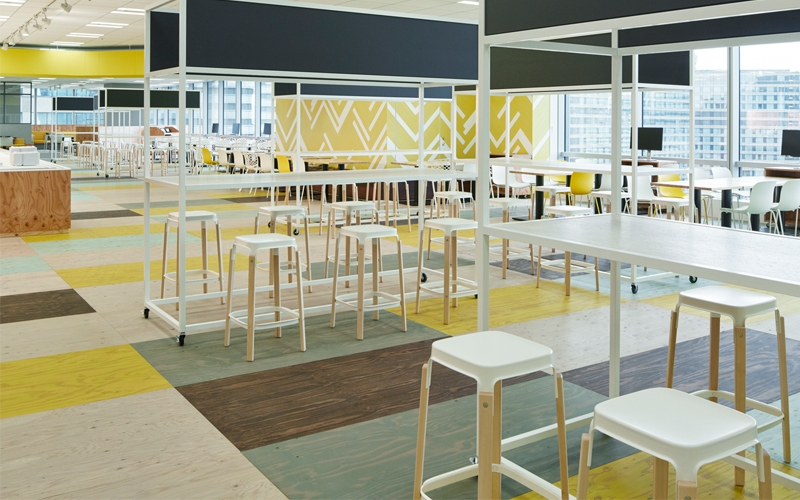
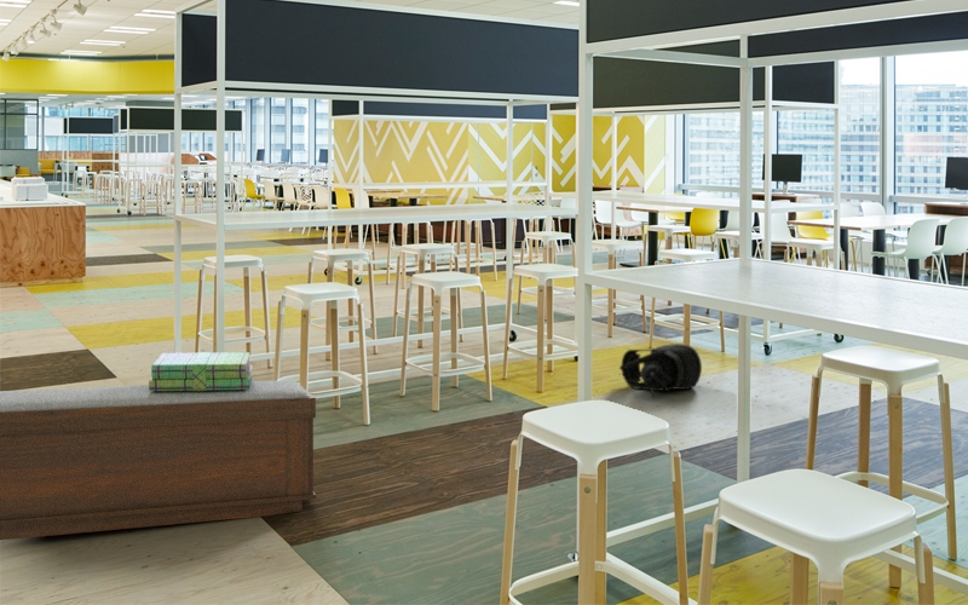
+ tactical helmet (657, 368)
+ bench (143, 451)
+ stack of books (202, 371)
